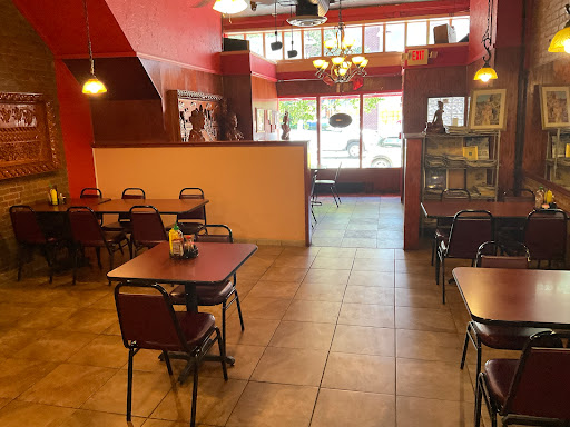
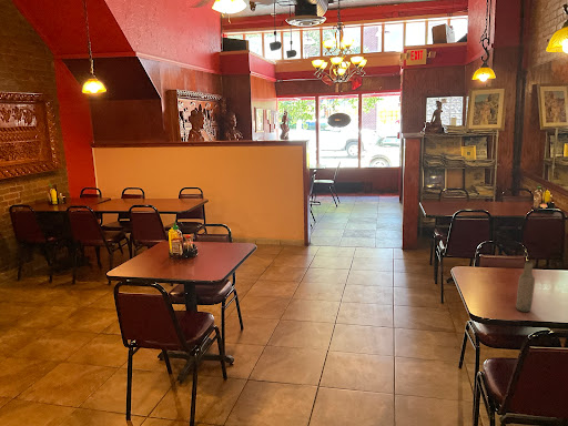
+ bottle (525, 285)
